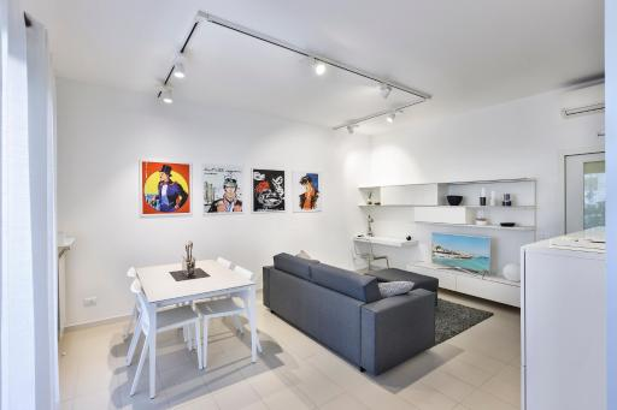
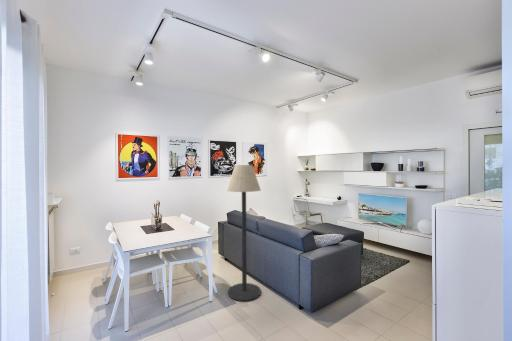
+ floor lamp (244, 228)
